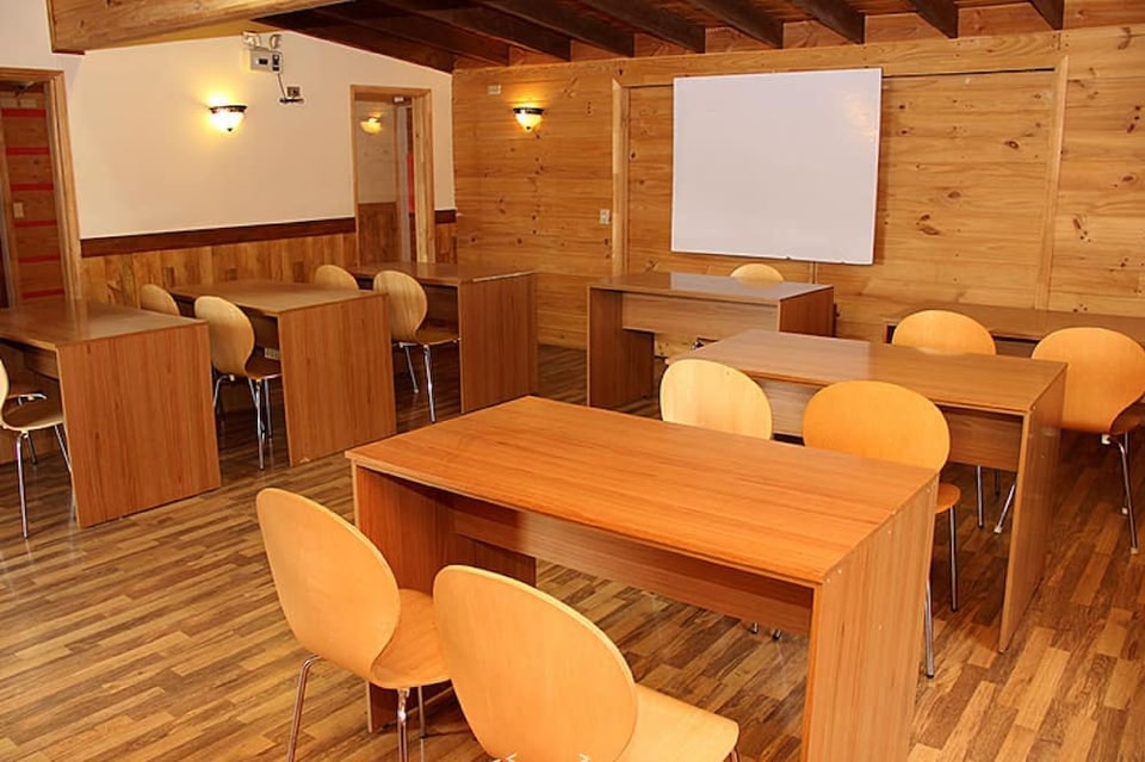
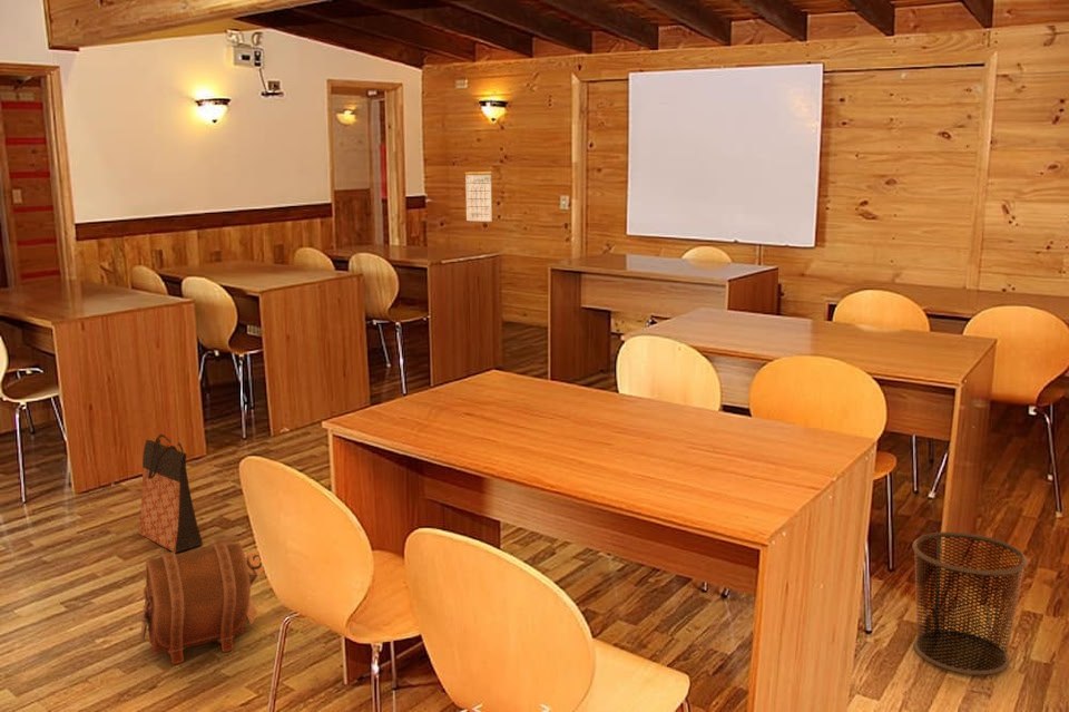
+ pouch (197, 597)
+ calendar (478, 191)
+ bag (167, 488)
+ trash can (964, 602)
